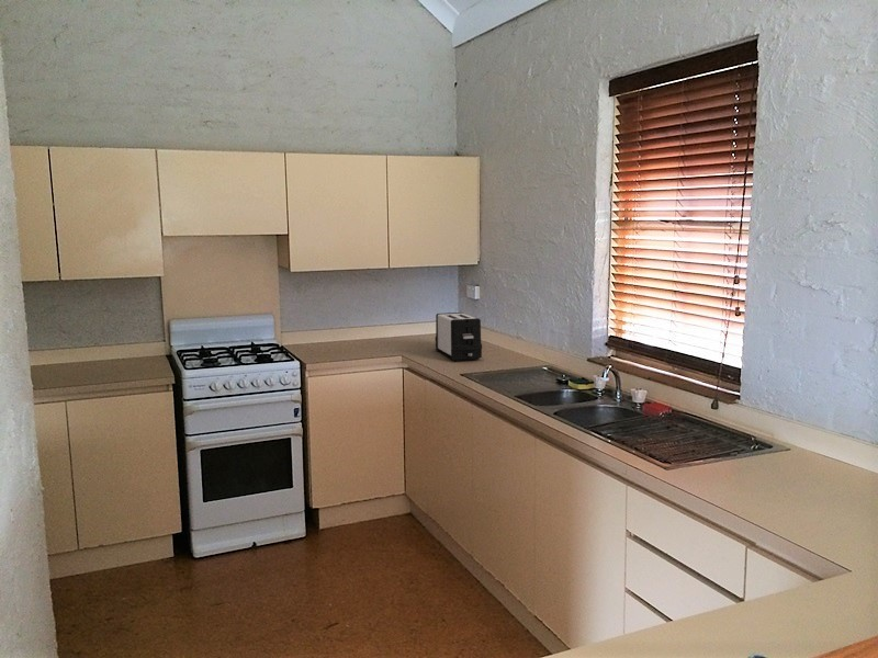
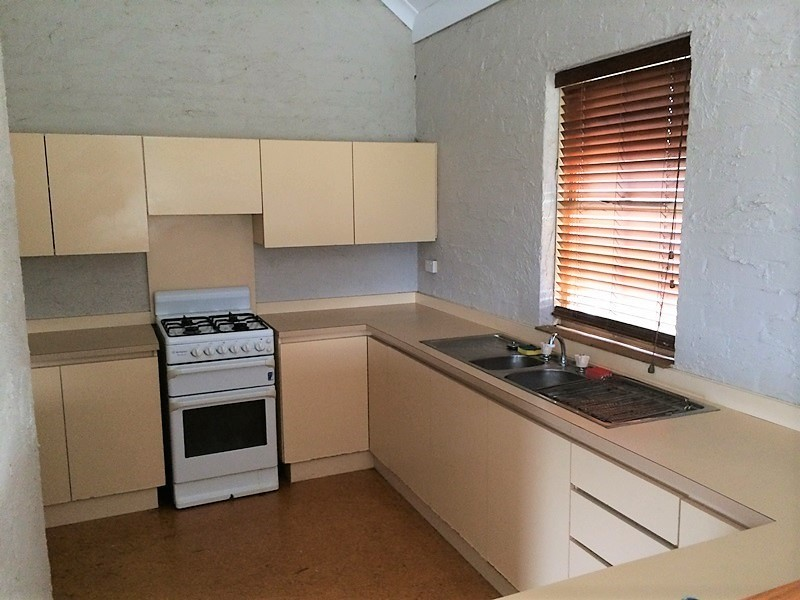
- toaster (458, 336)
